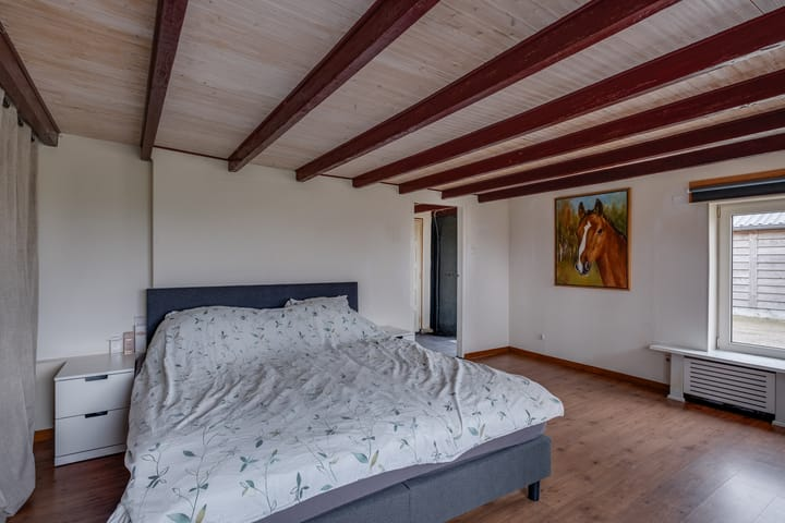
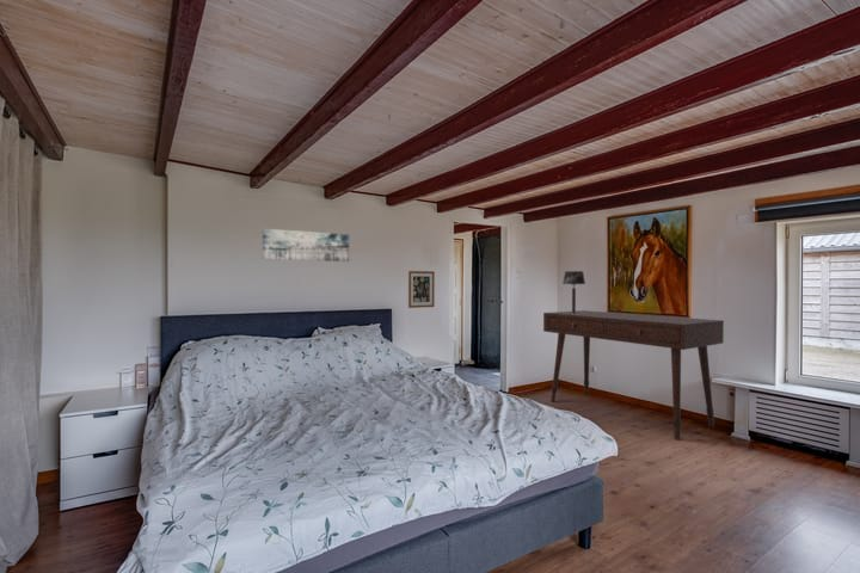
+ desk (625, 341)
+ wall art (422, 289)
+ wall art (307, 246)
+ table lamp (573, 292)
